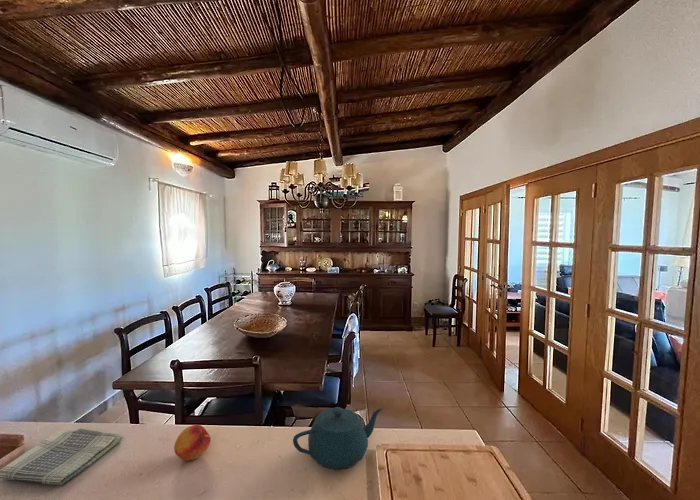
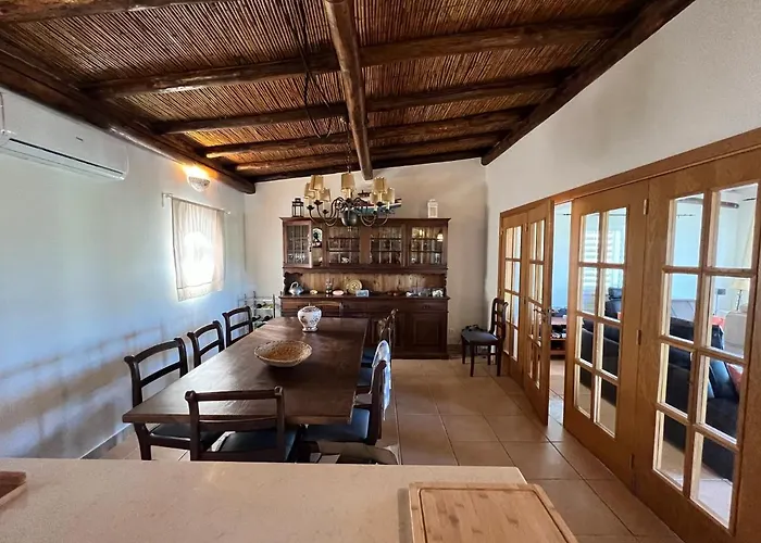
- fruit (192, 442)
- dish towel (65, 452)
- teapot (340, 432)
